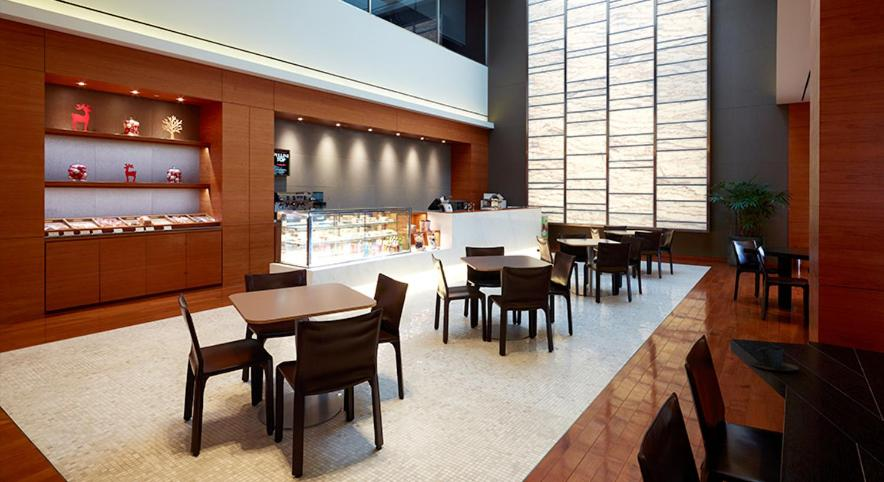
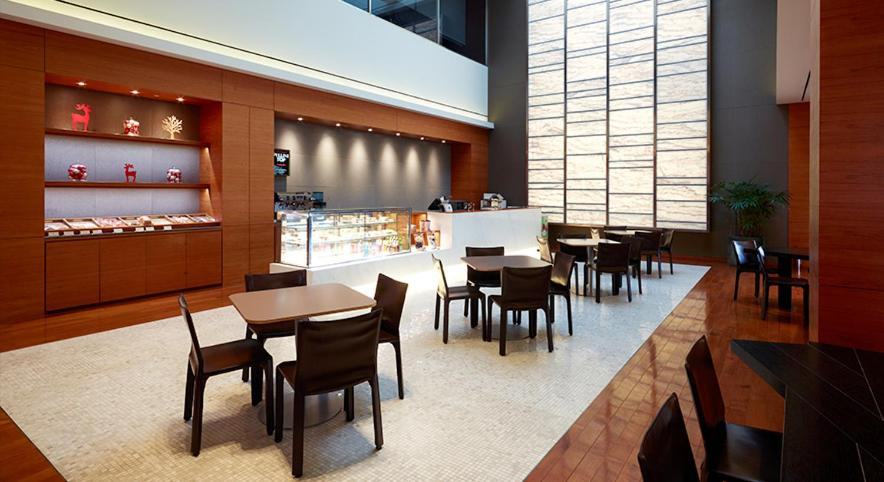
- cup (772, 356)
